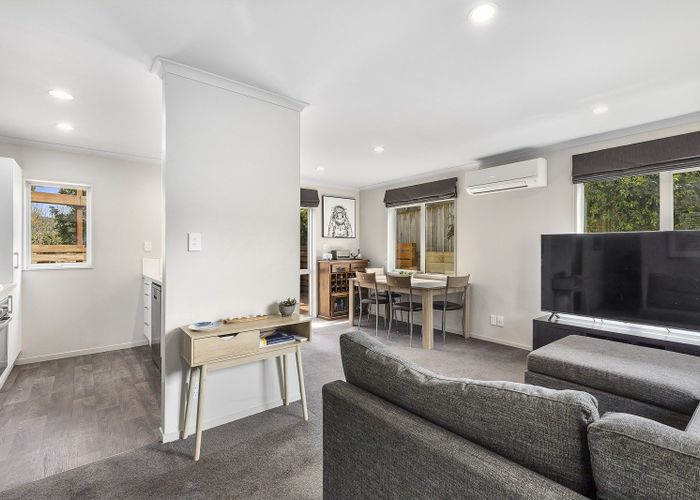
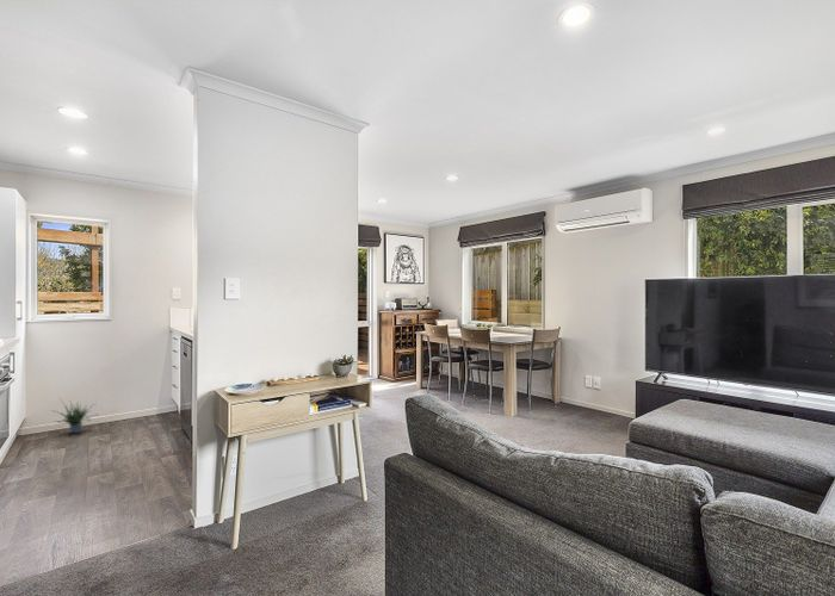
+ potted plant (75, 414)
